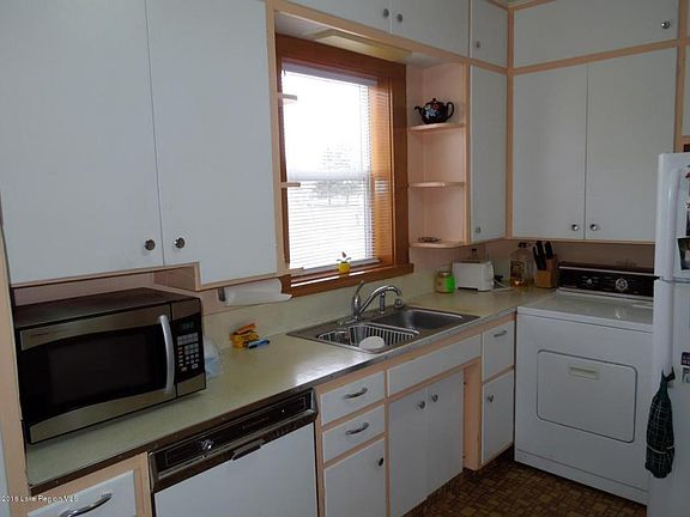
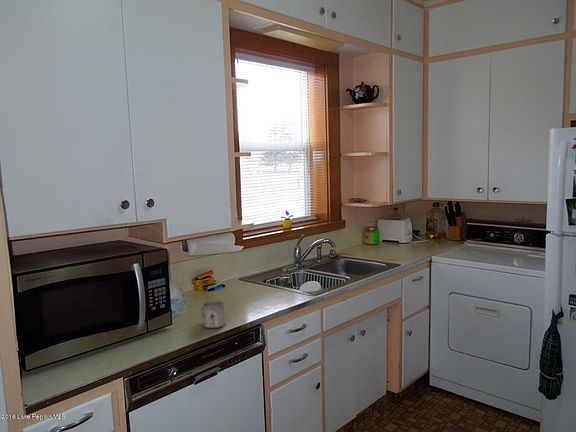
+ mug (210, 313)
